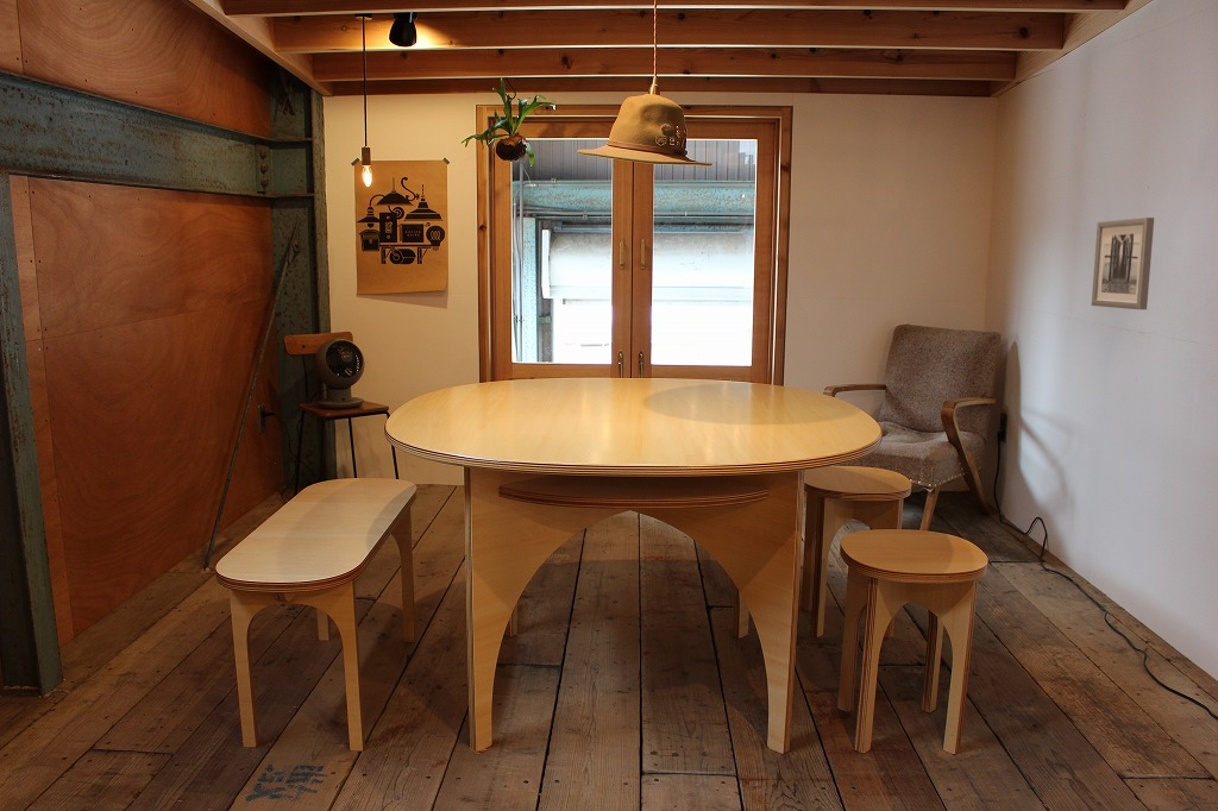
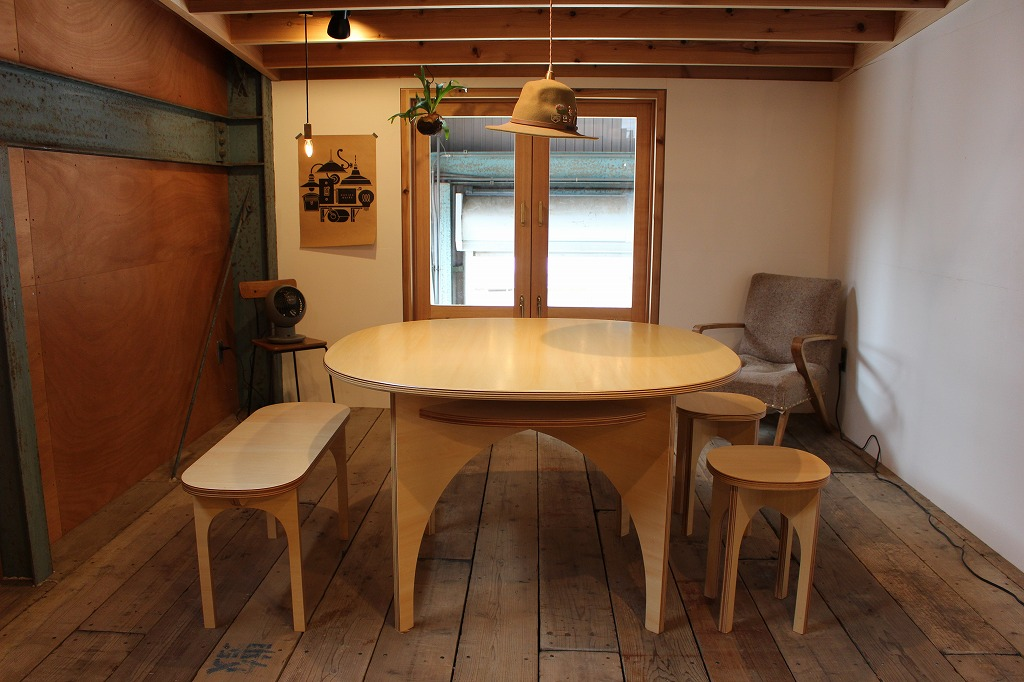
- wall art (1120, 264)
